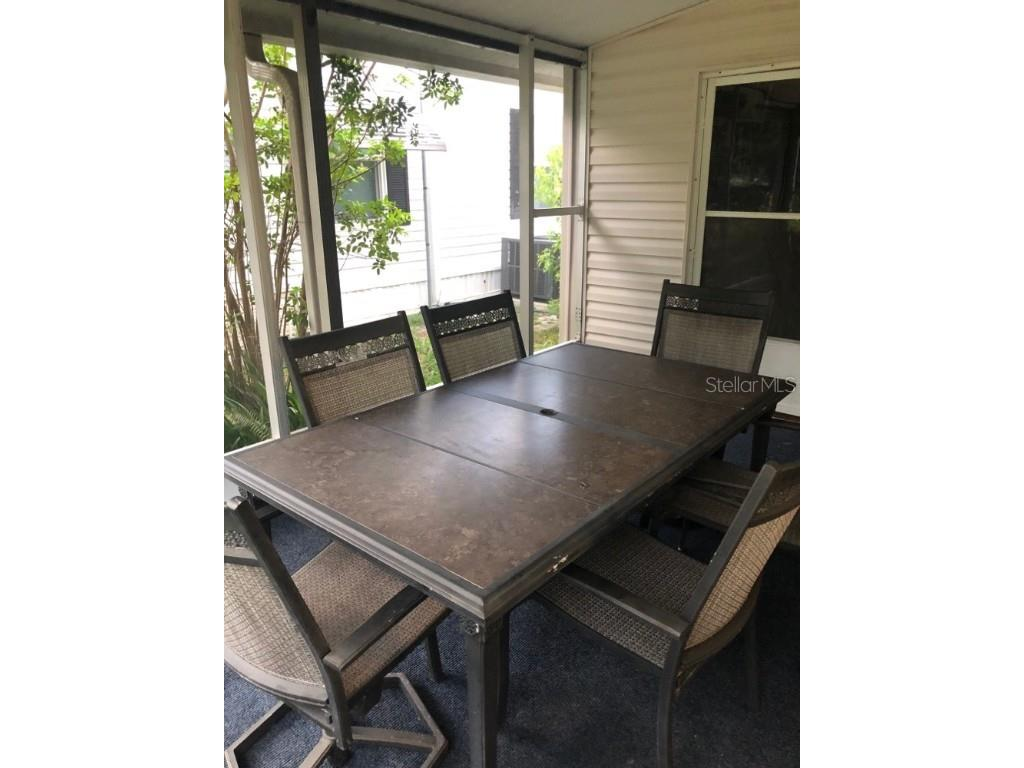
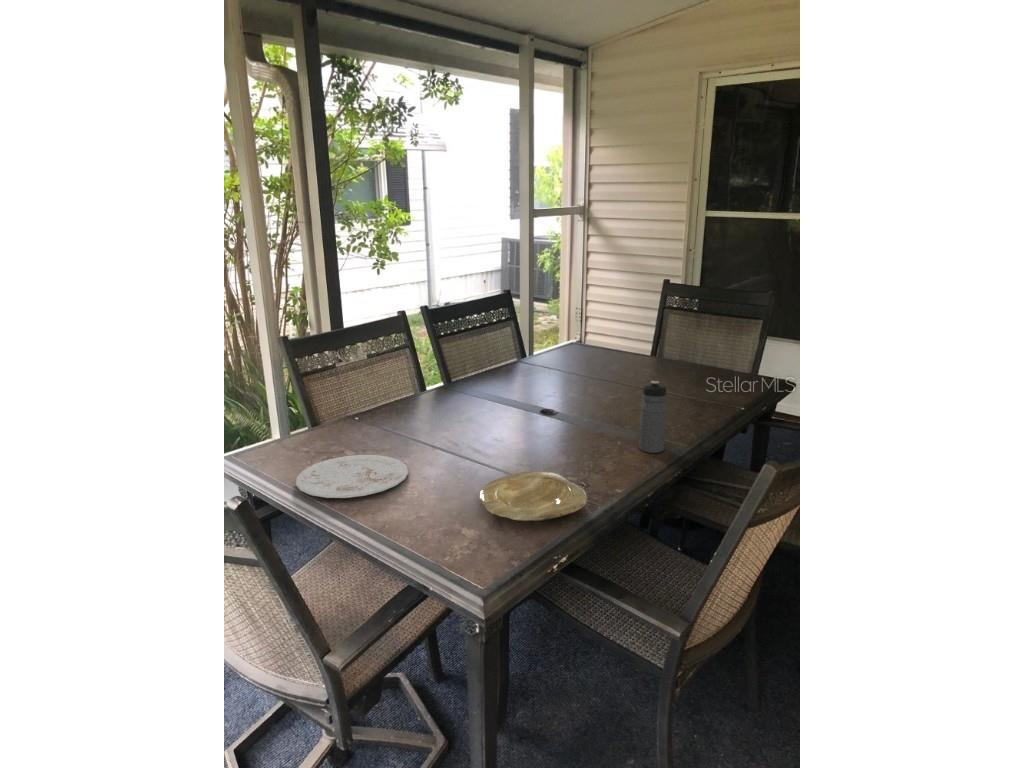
+ plate (530, 499)
+ plate (353, 476)
+ water bottle (653, 415)
